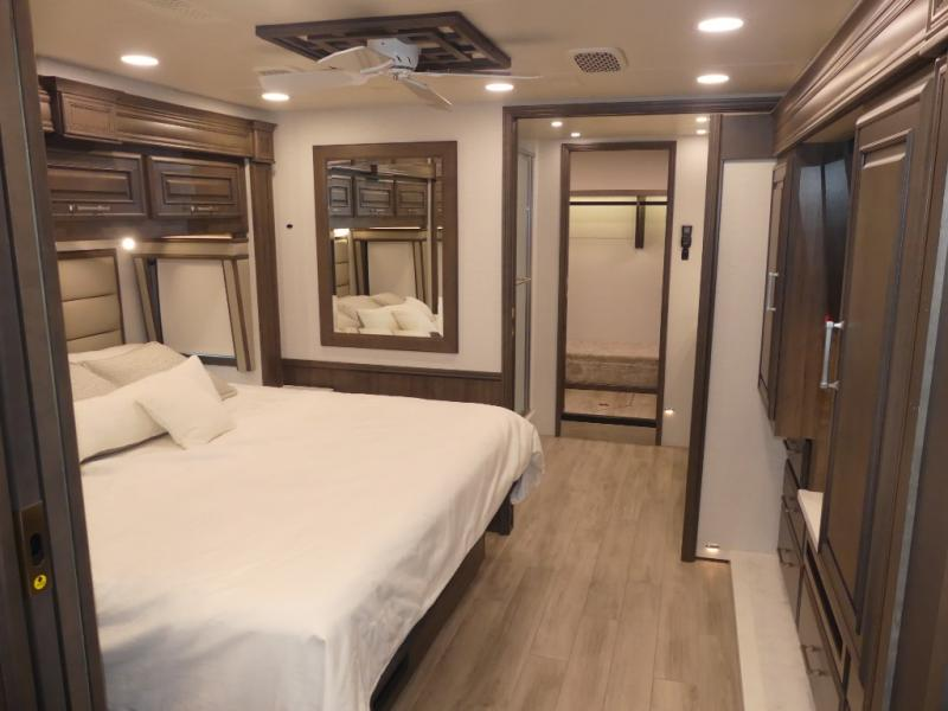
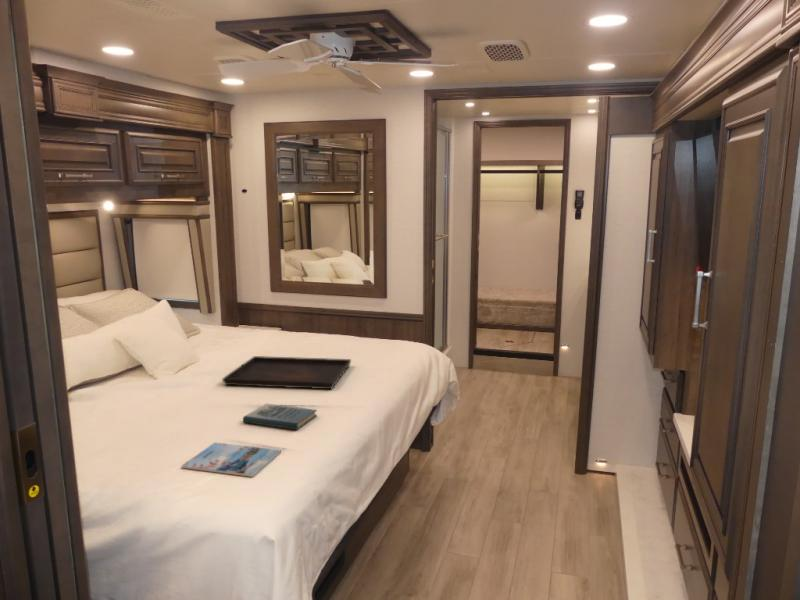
+ magazine (232, 458)
+ book (280, 416)
+ serving tray (290, 371)
